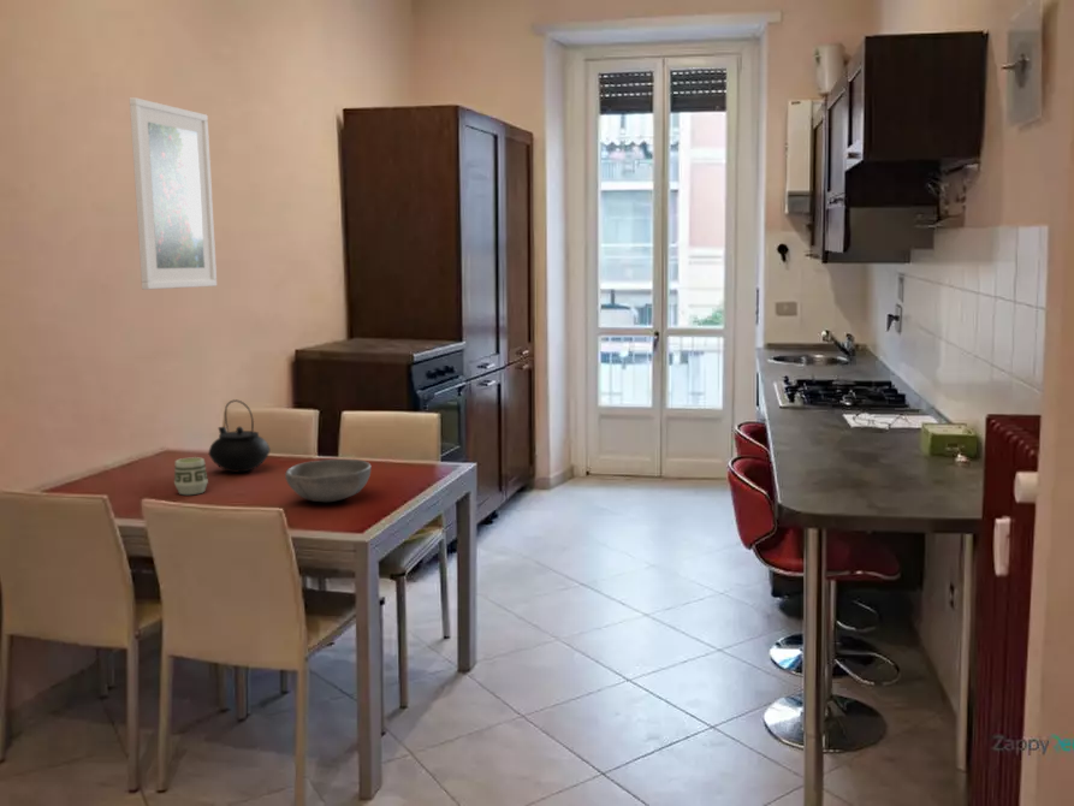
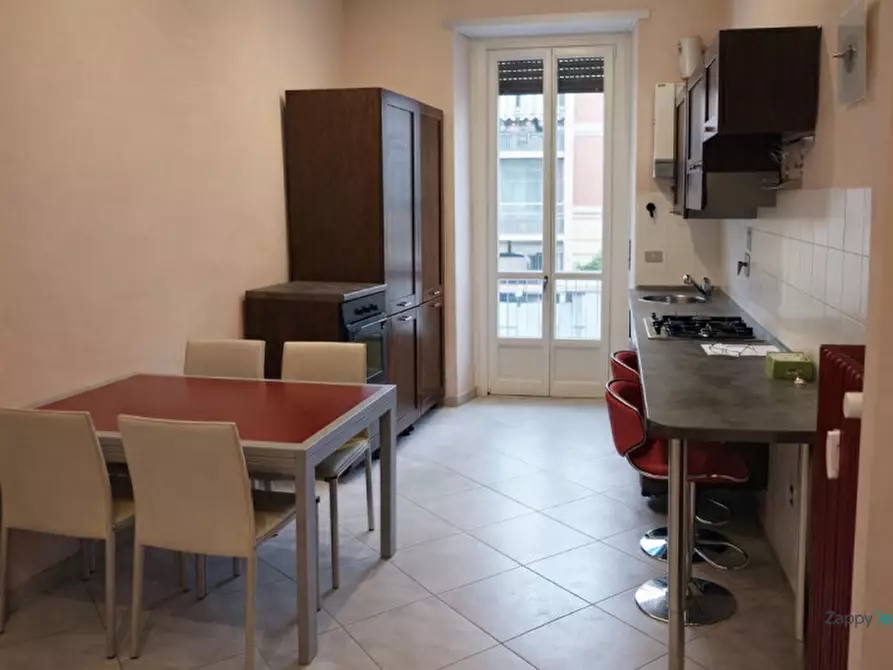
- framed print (176, 197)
- bowl (328, 482)
- teapot (235, 434)
- cup (190, 475)
